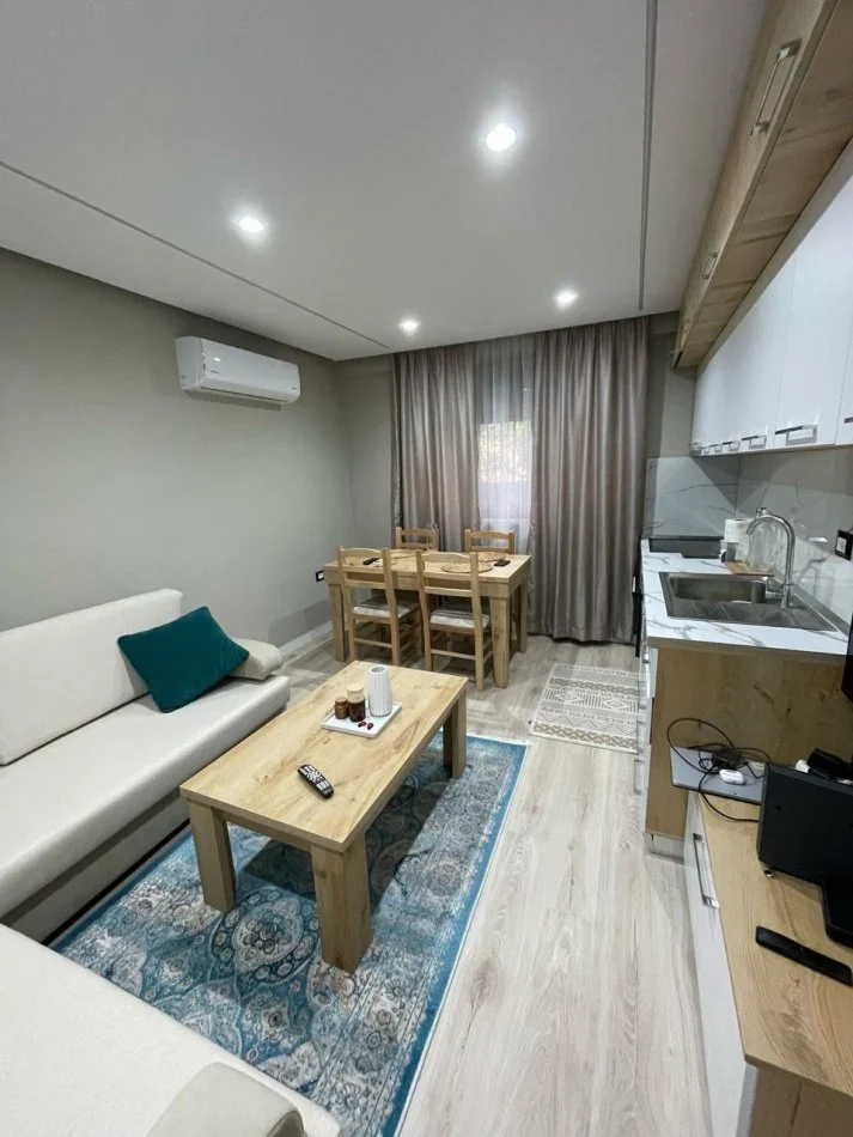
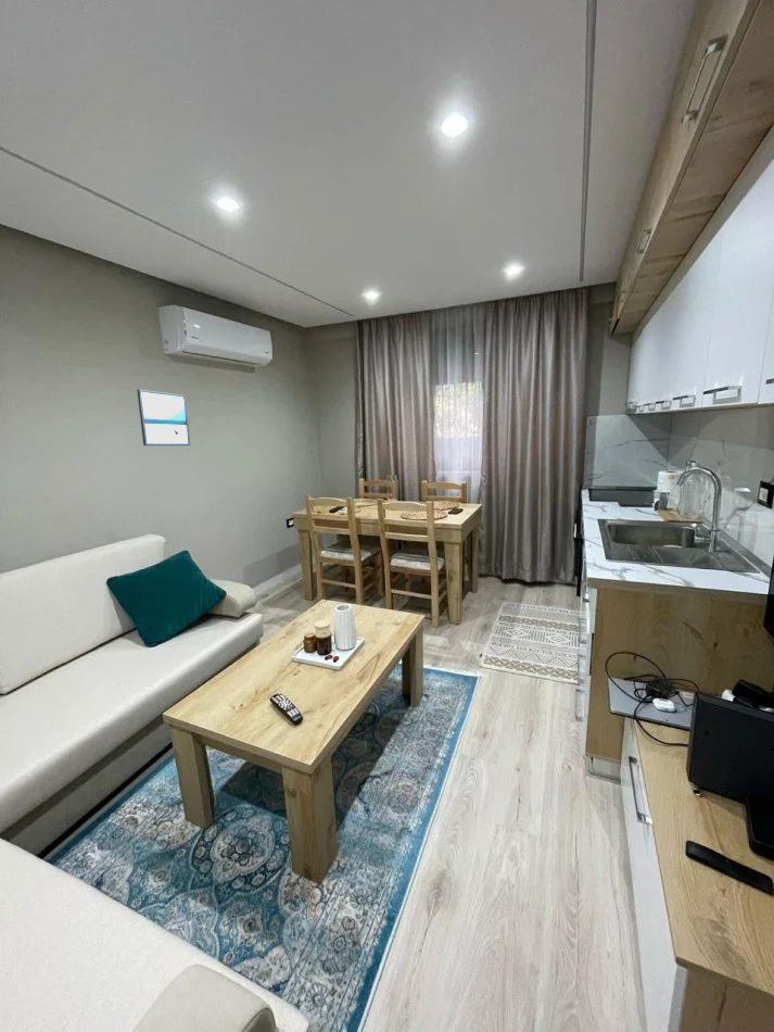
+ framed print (165, 418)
